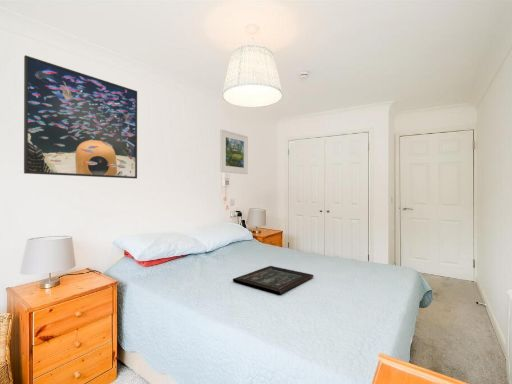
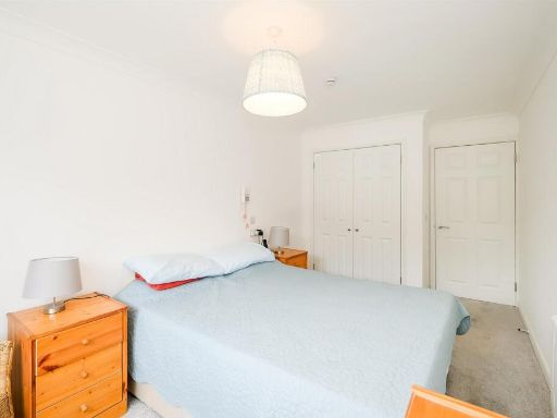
- tray (274, 278)
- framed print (234, 153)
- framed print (88, 126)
